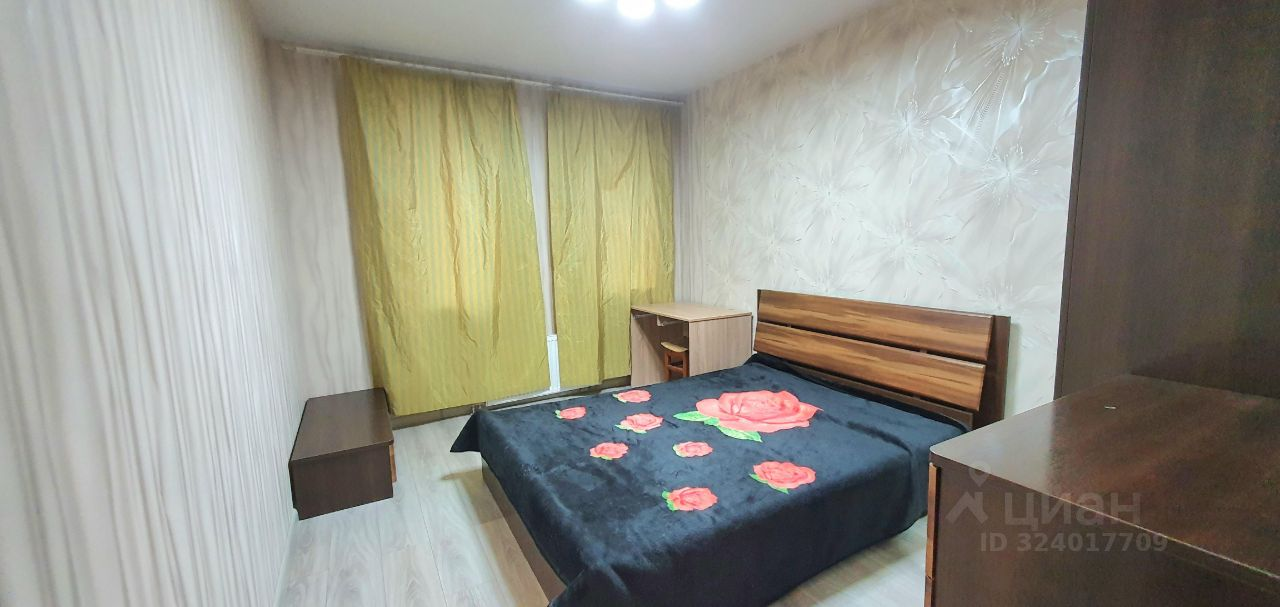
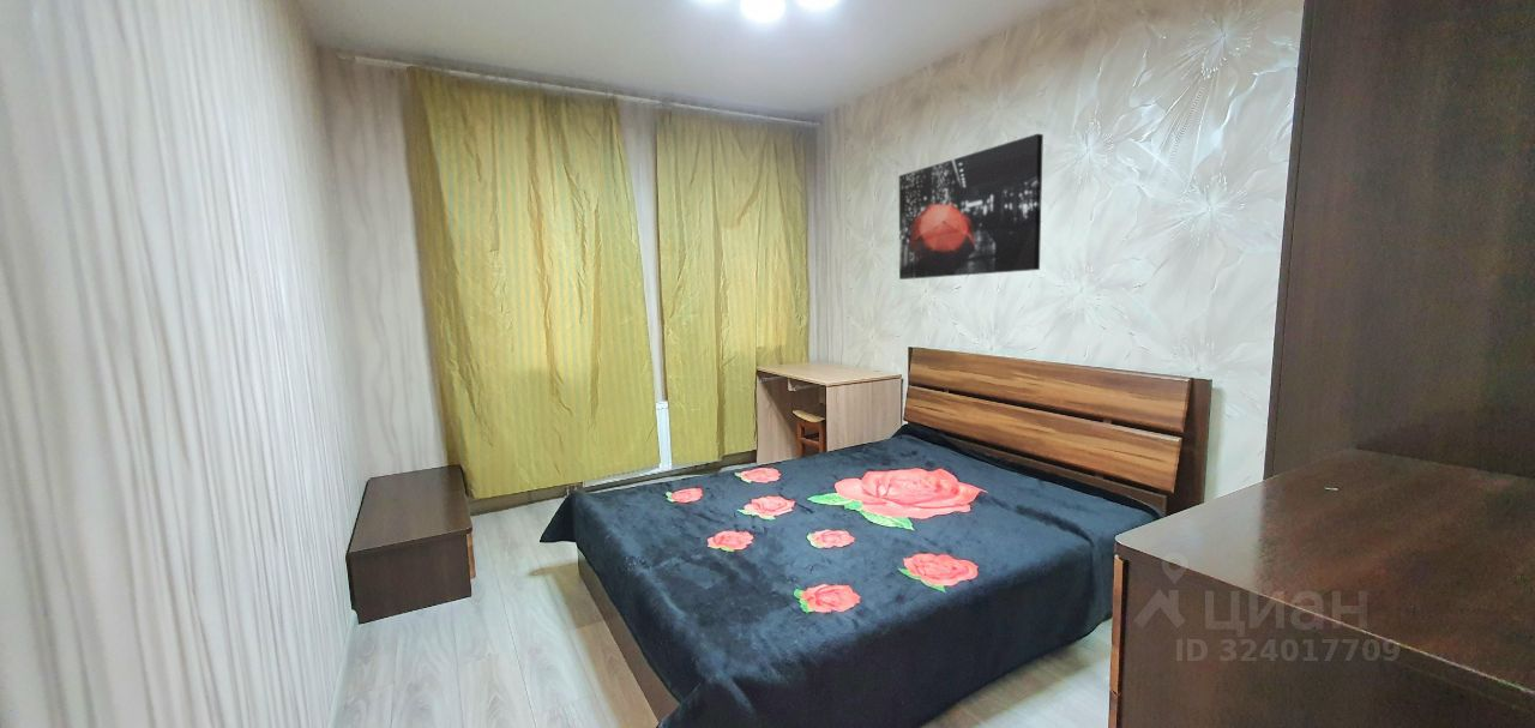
+ wall art (961, 217)
